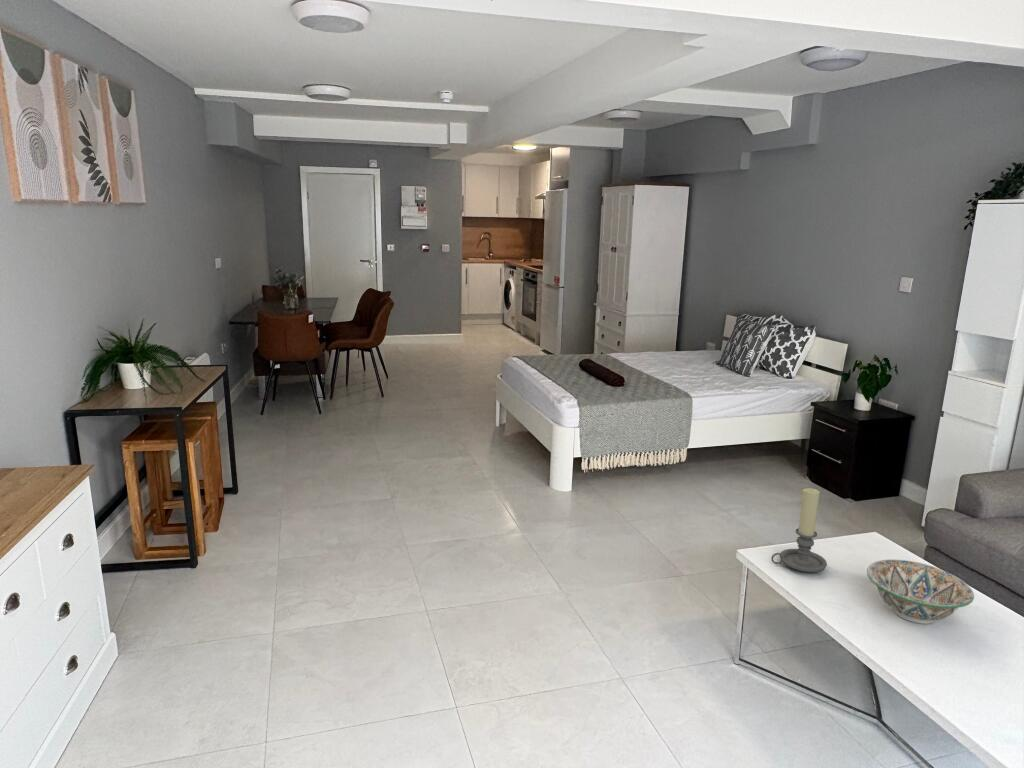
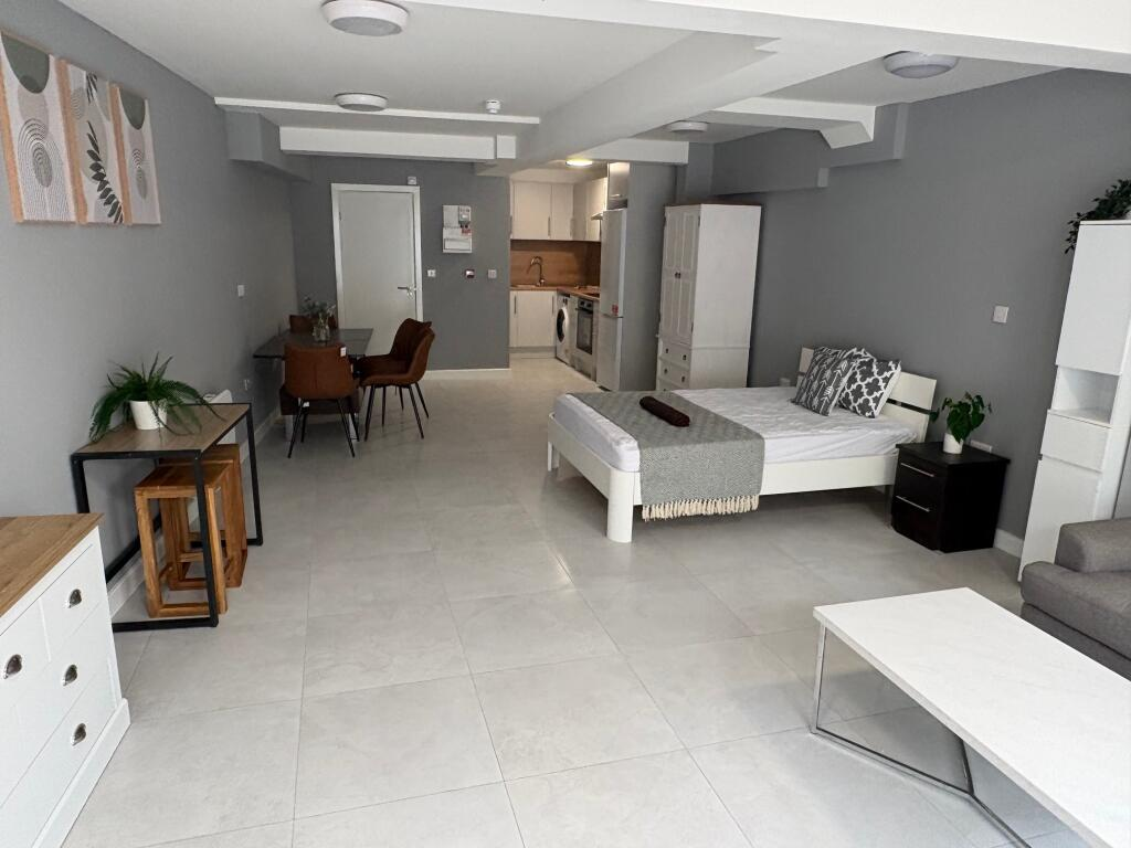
- decorative bowl (916, 597)
- candle holder (802, 527)
